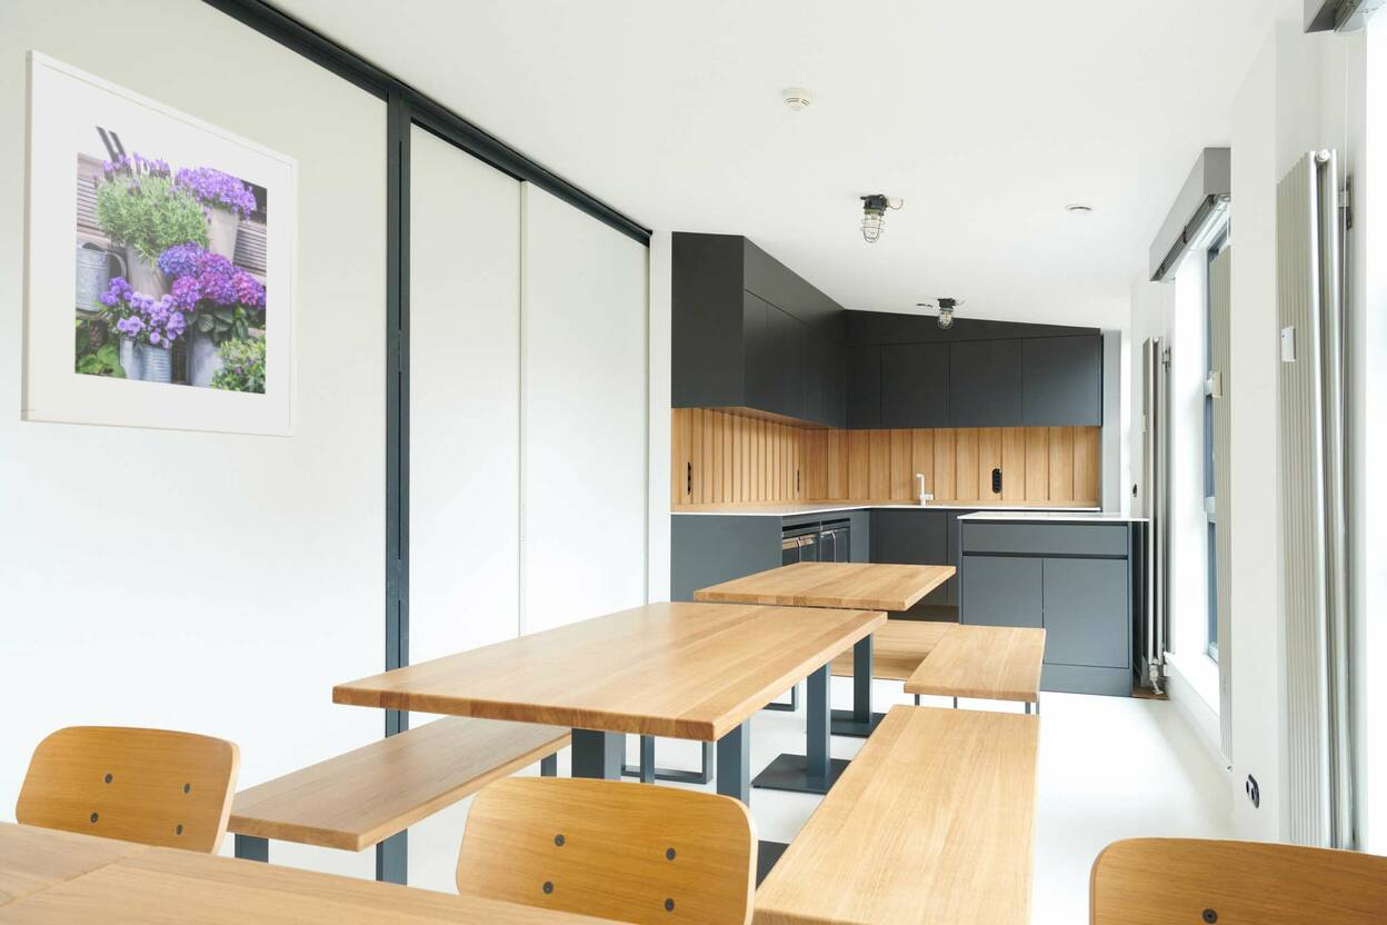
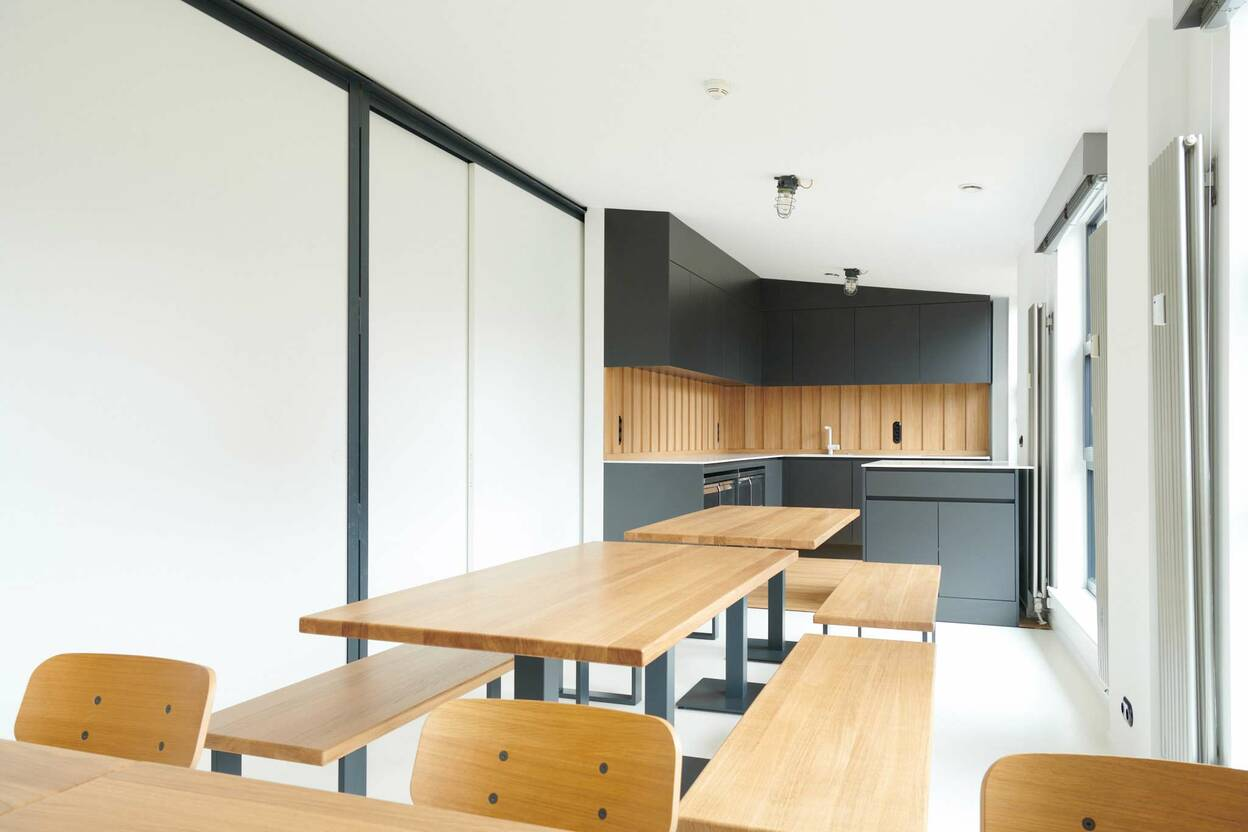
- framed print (179, 270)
